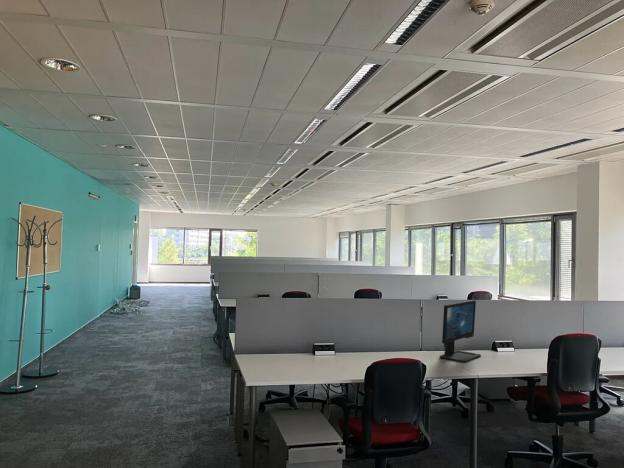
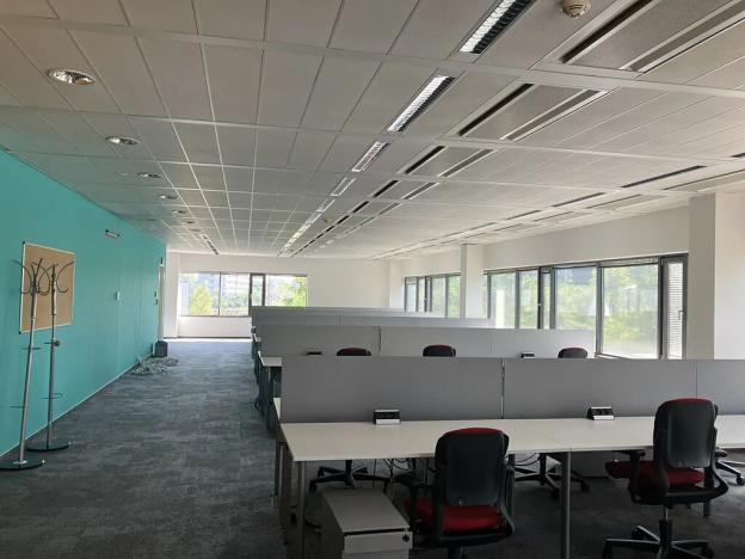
- computer monitor (459, 329)
